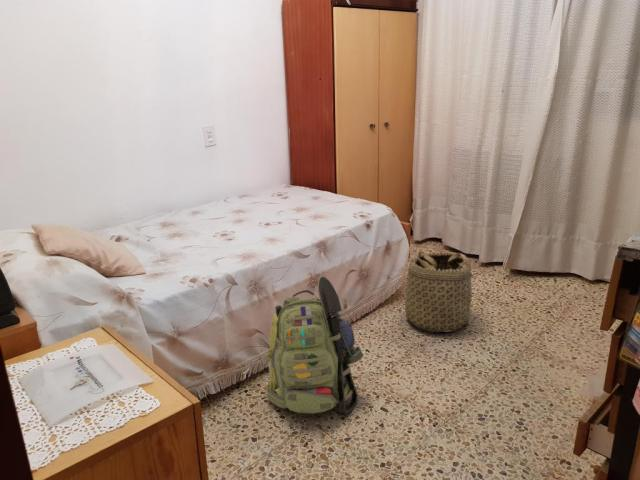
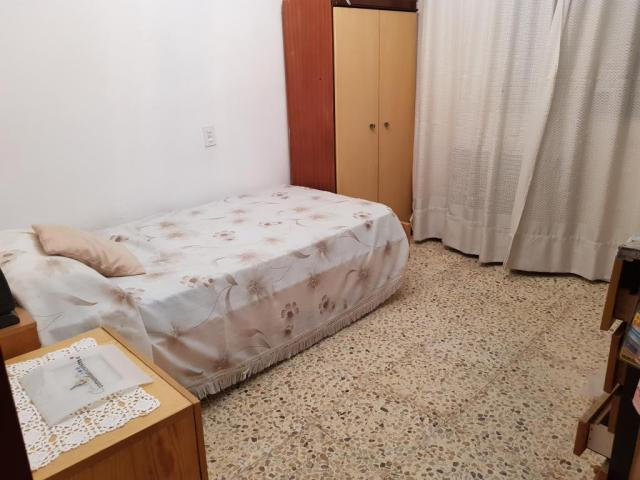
- backpack (314, 333)
- basket (435, 285)
